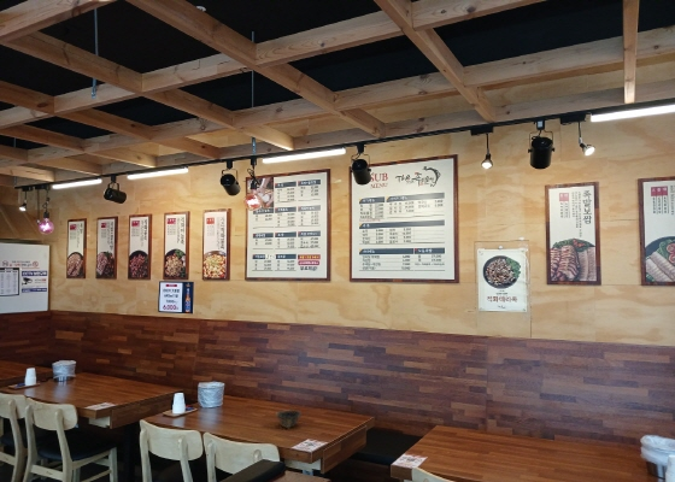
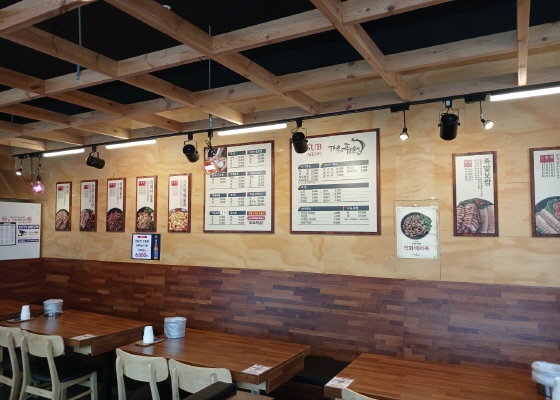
- bowl (288, 419)
